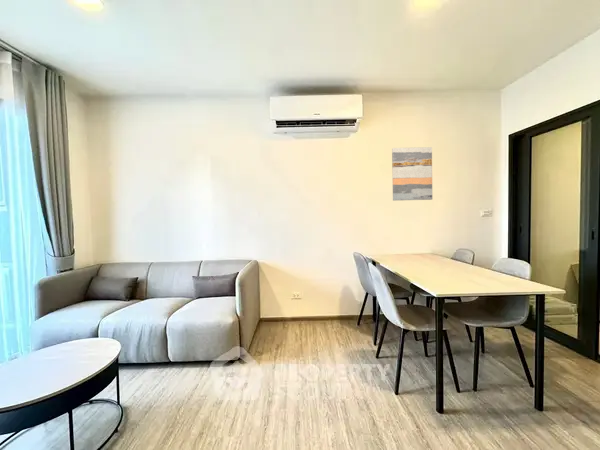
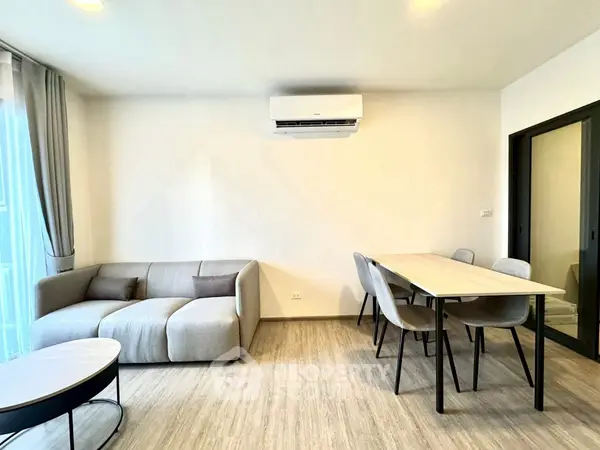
- wall art (412, 174)
